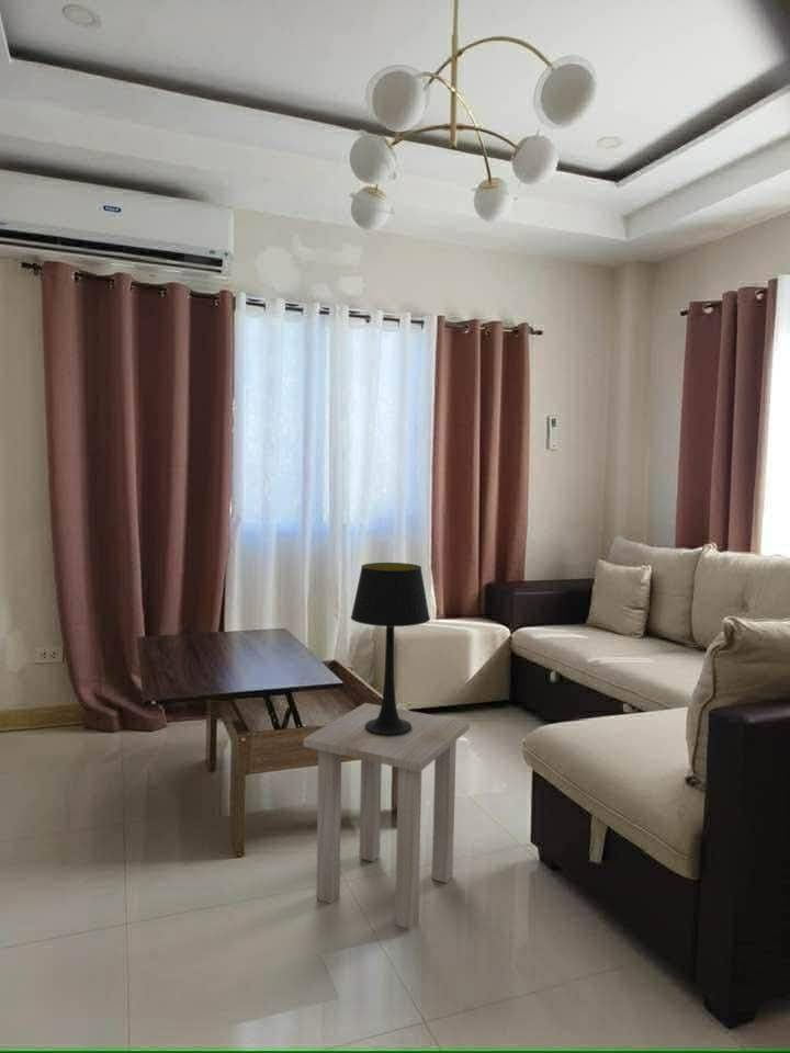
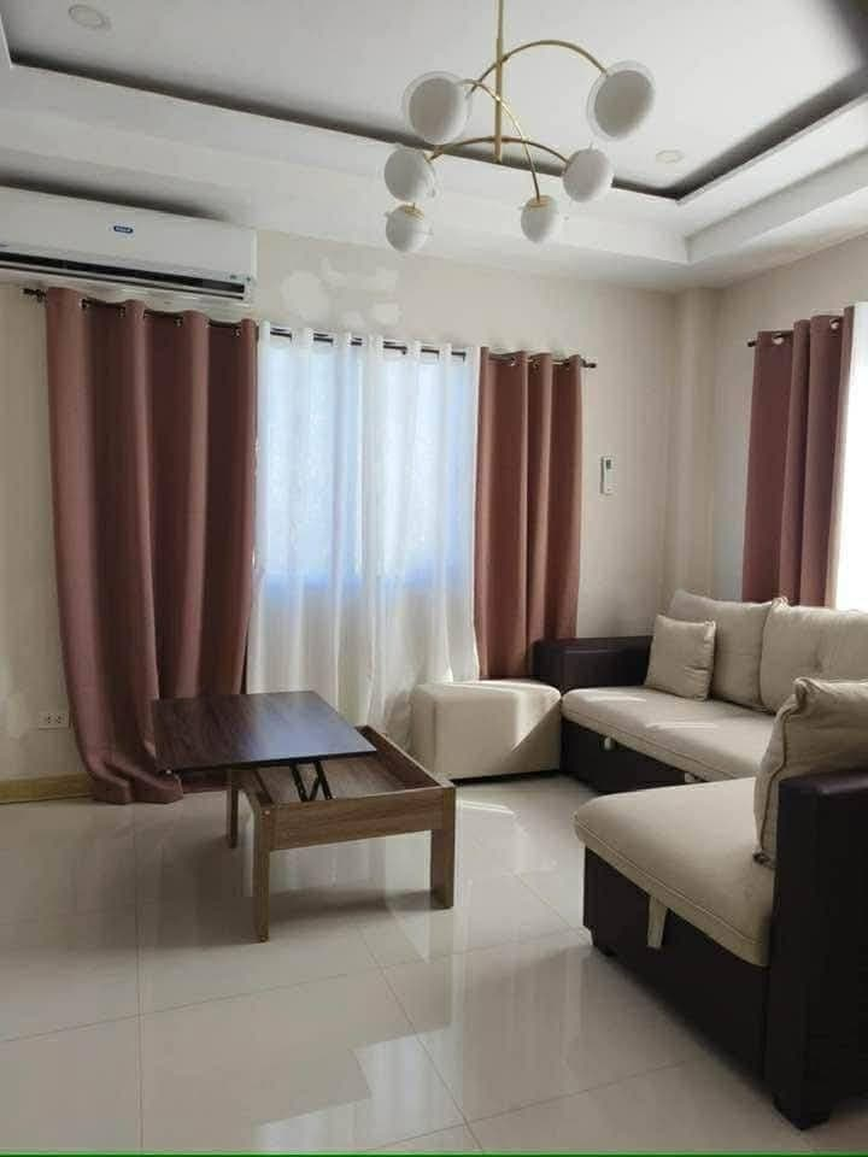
- side table (380, 808)
- table lamp (390, 647)
